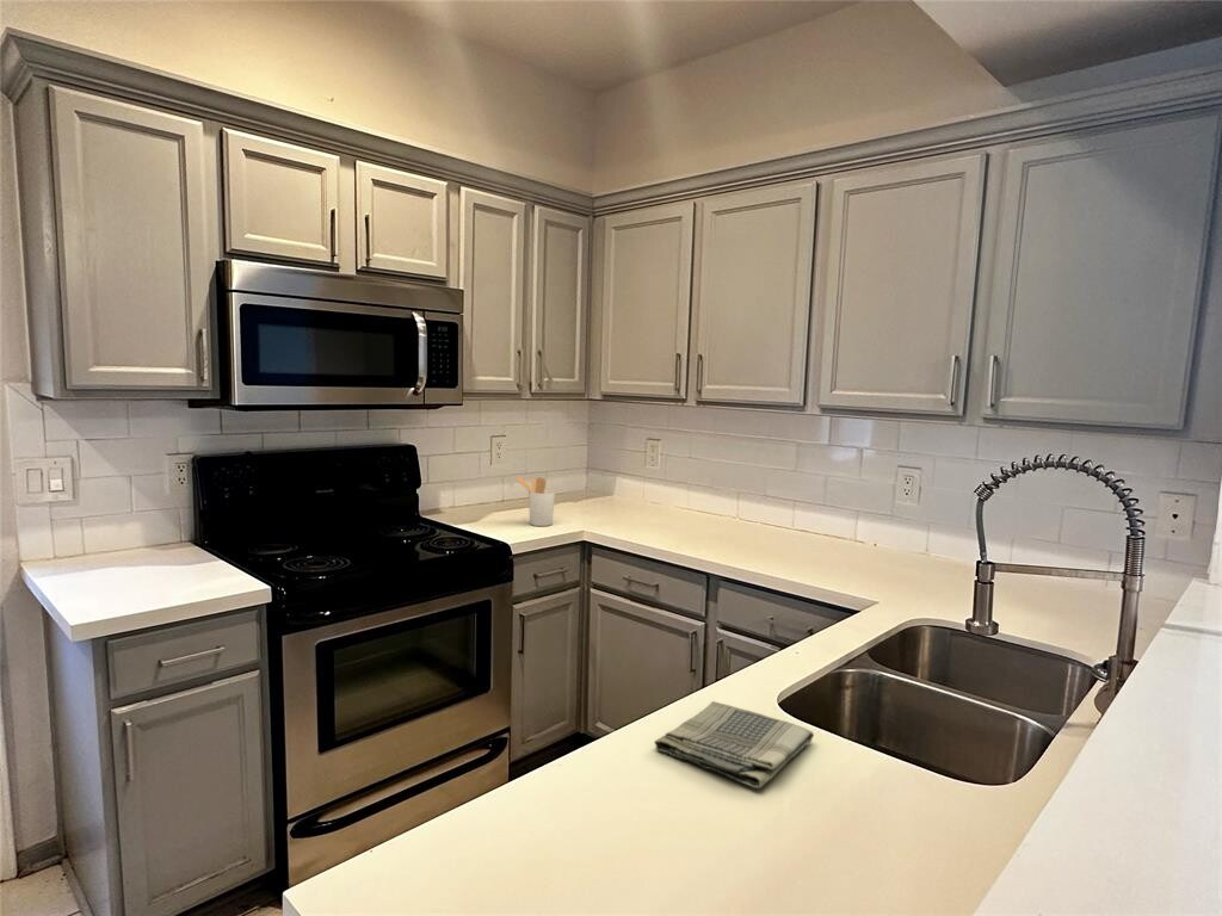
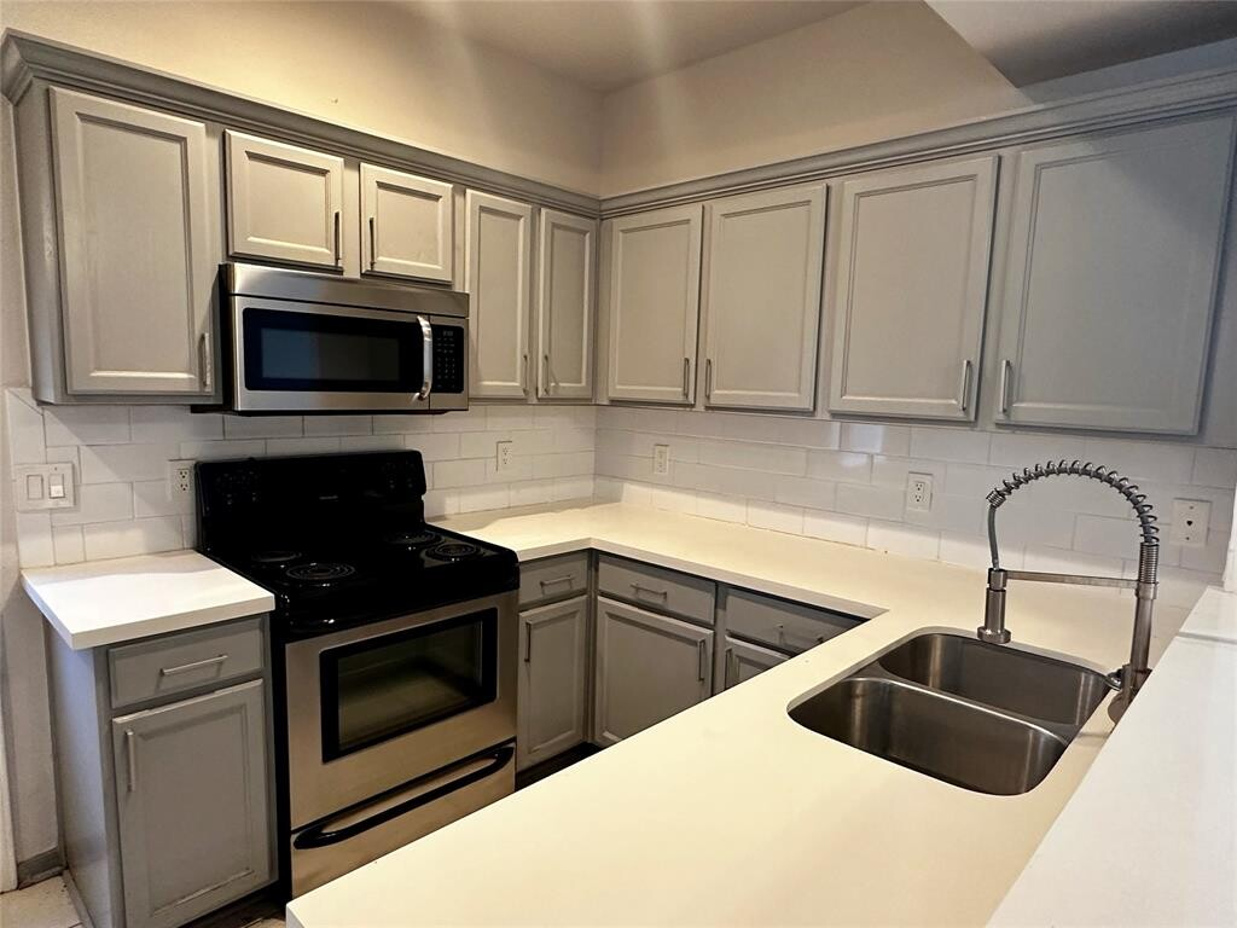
- utensil holder (533, 499)
- dish towel (734, 736)
